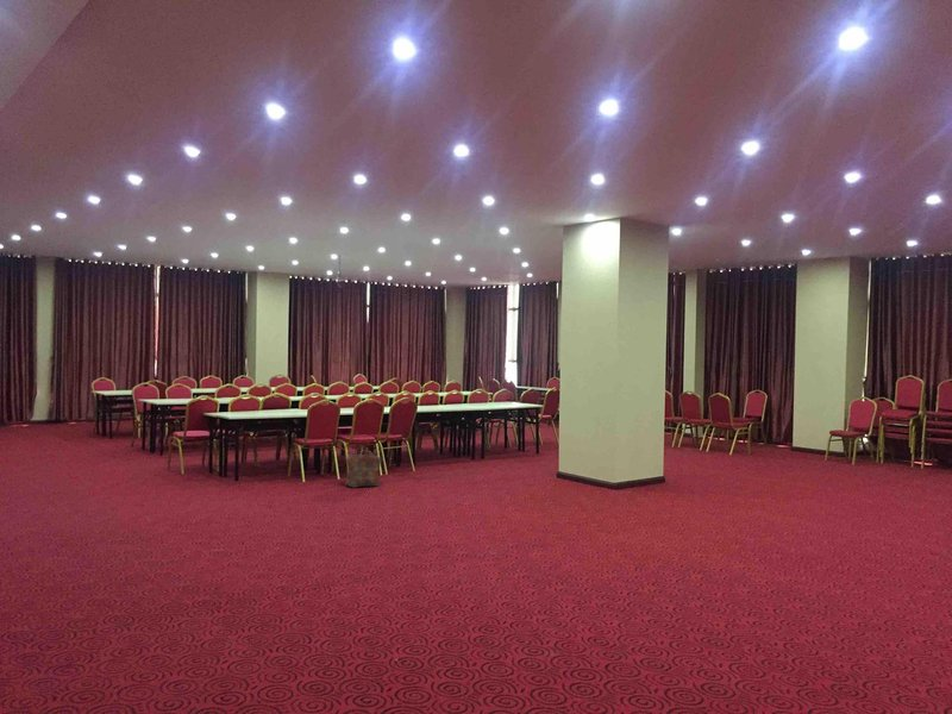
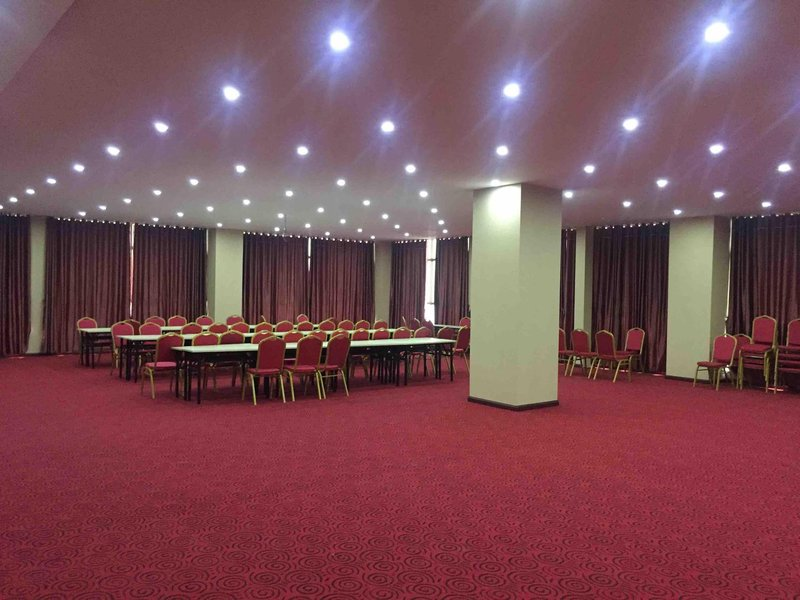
- backpack (363, 465)
